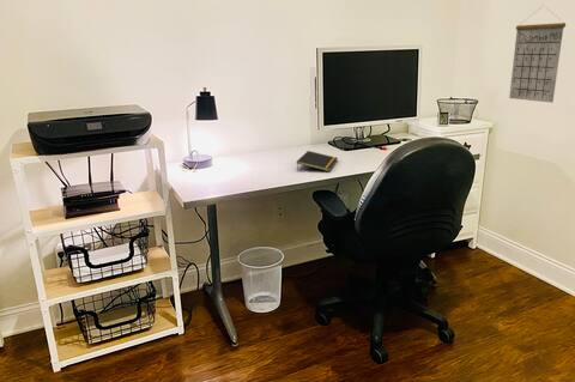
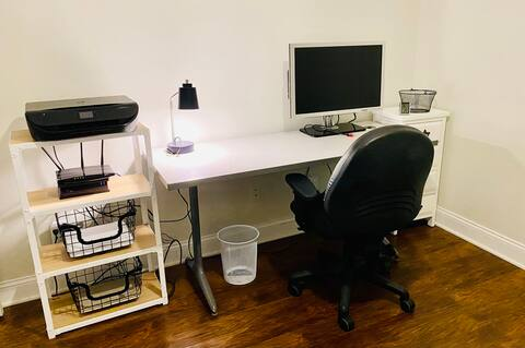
- calendar (535, 54)
- notepad (317, 160)
